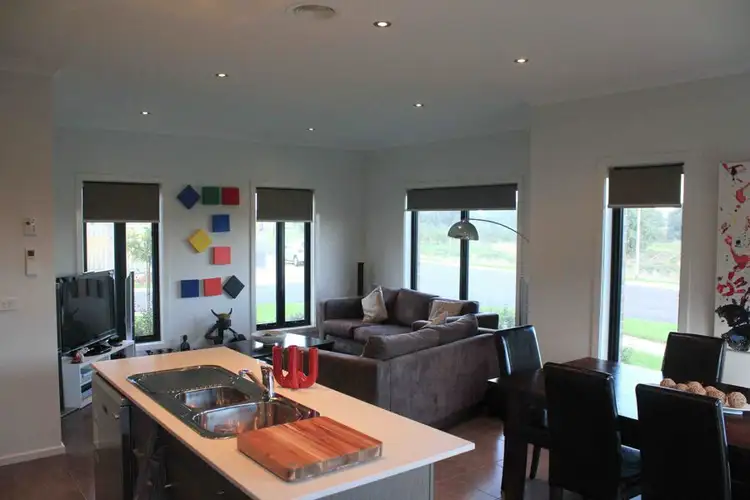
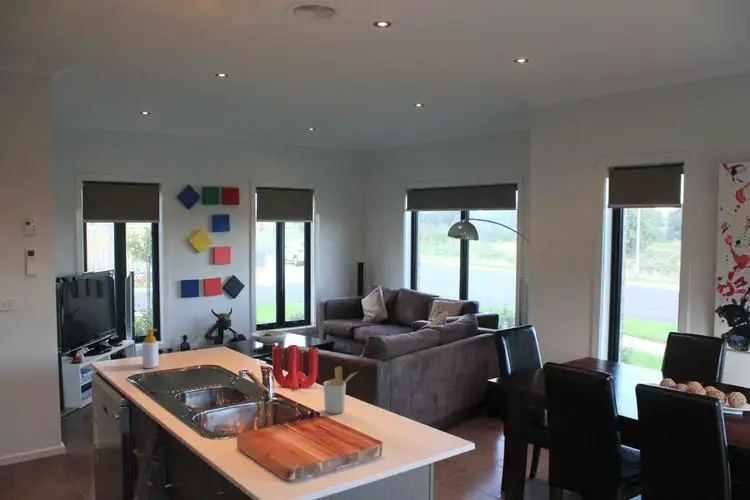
+ soap bottle (150, 347)
+ utensil holder (340, 390)
